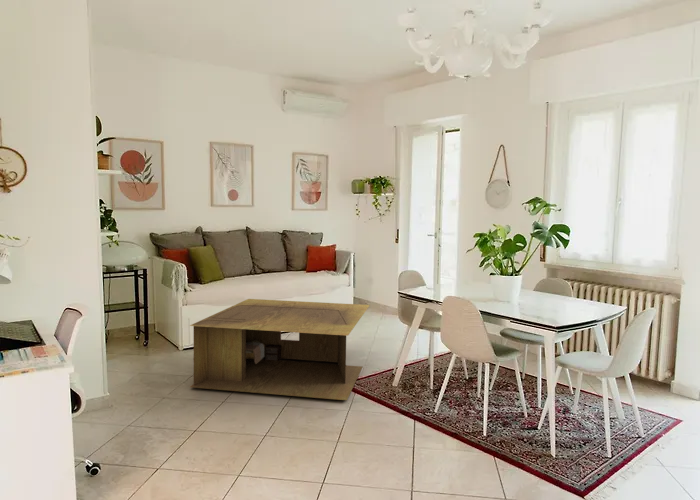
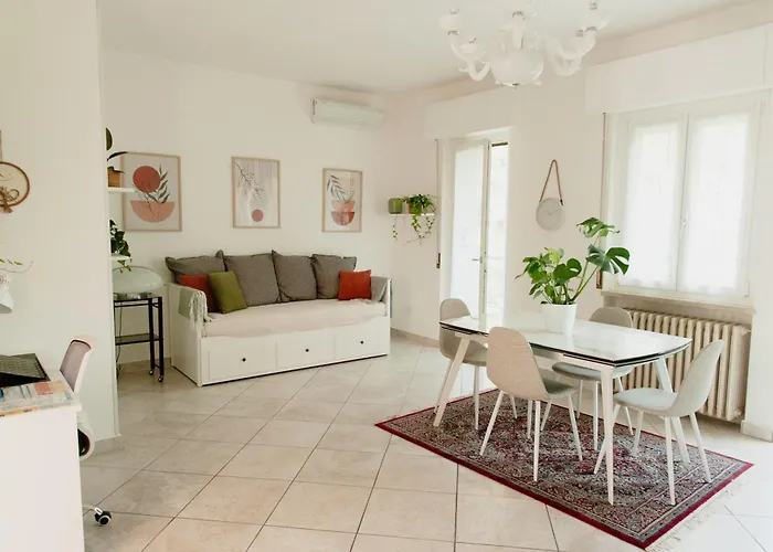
- coffee table (289, 341)
